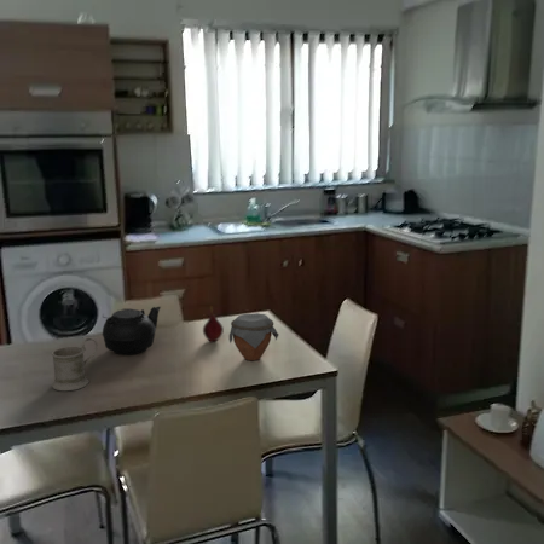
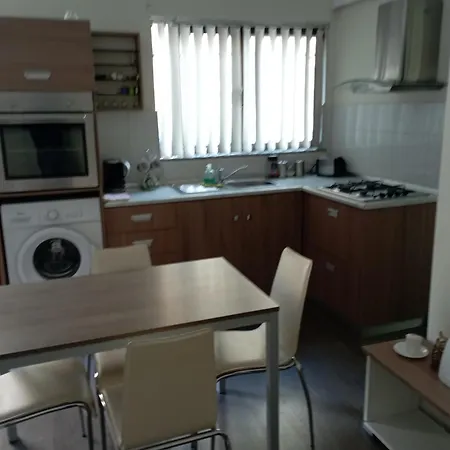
- mug (76, 361)
- fruit (213, 323)
- teapot (133, 330)
- jar (251, 337)
